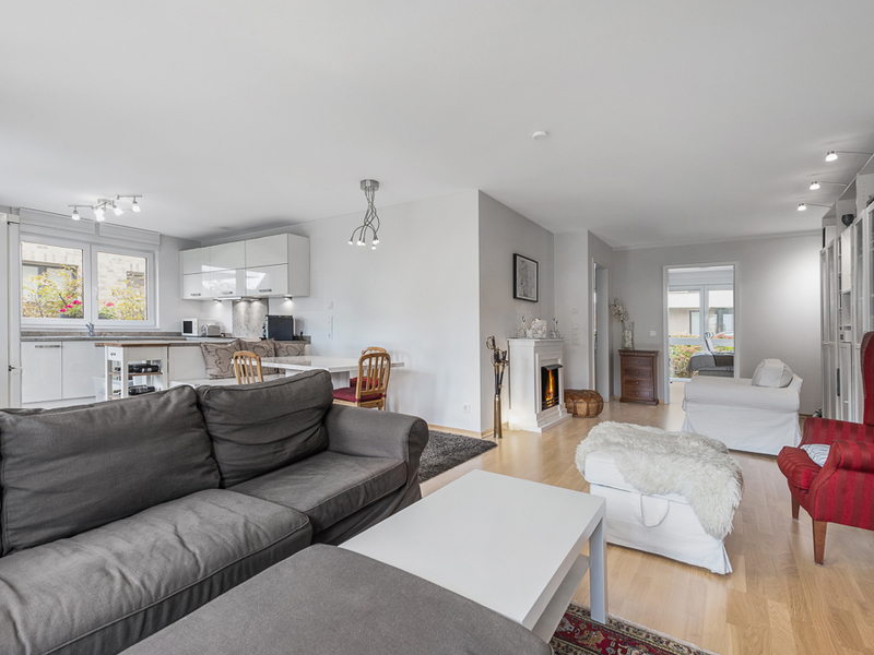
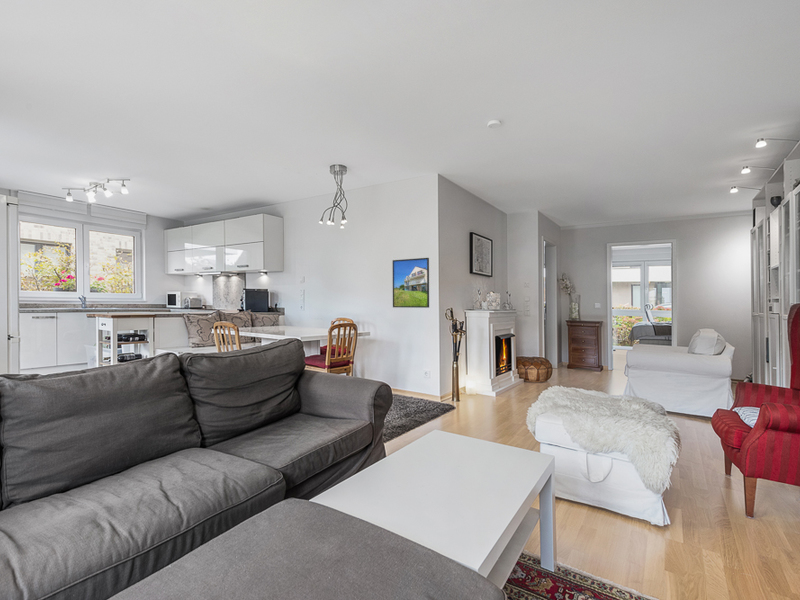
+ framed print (410, 283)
